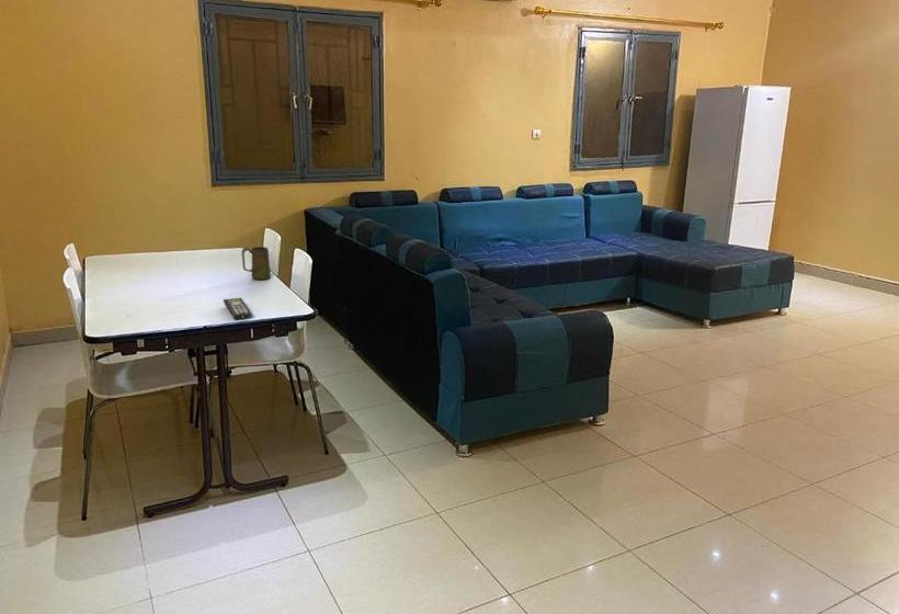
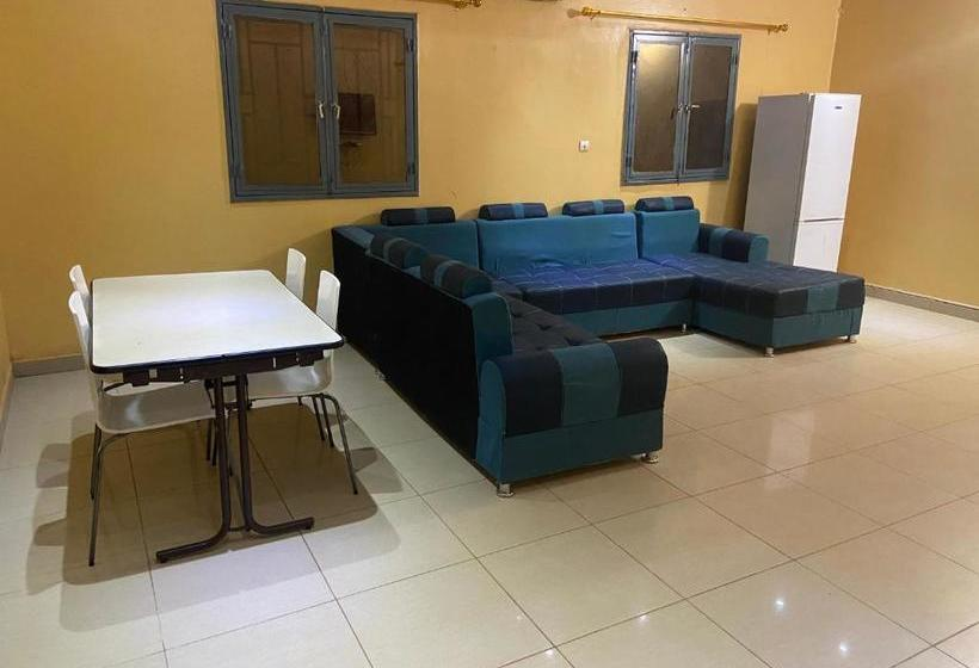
- mug (255, 262)
- remote control (237, 307)
